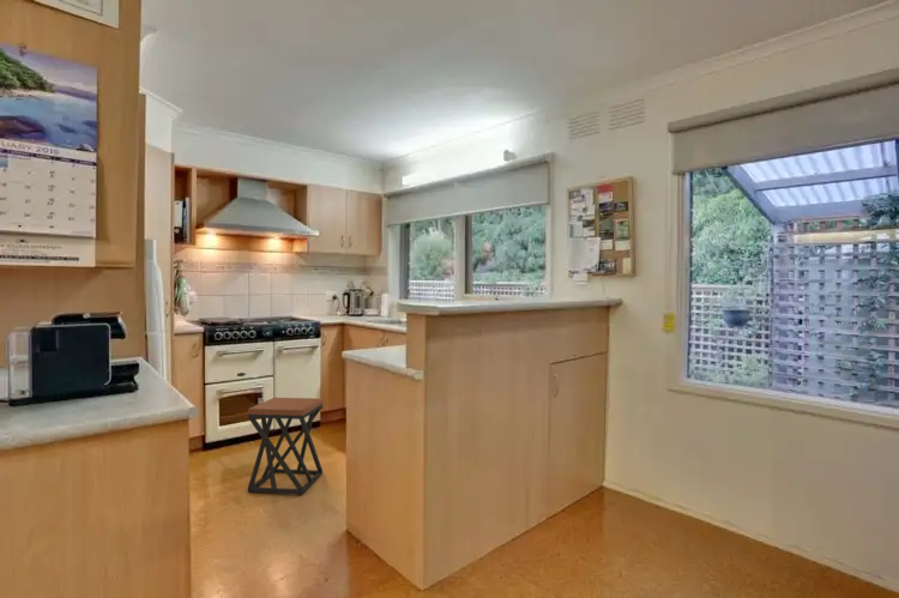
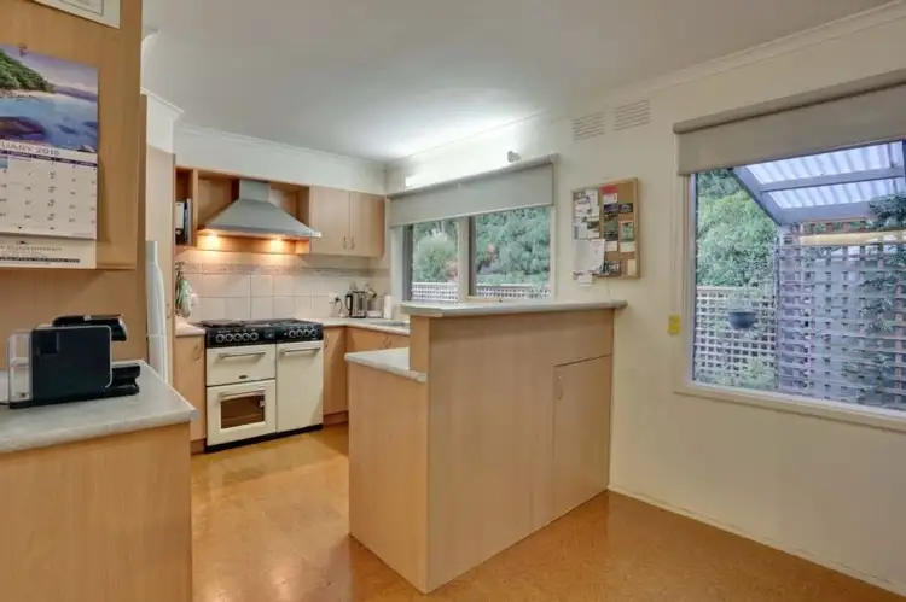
- stool (288, 442)
